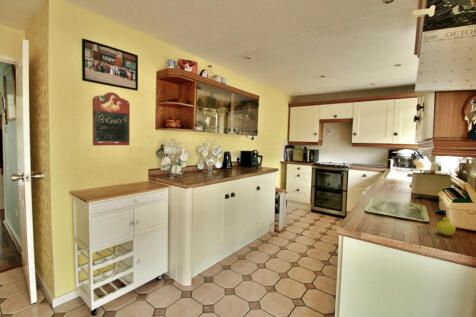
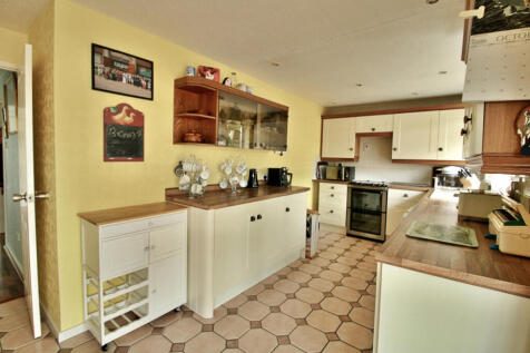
- fruit (446, 223)
